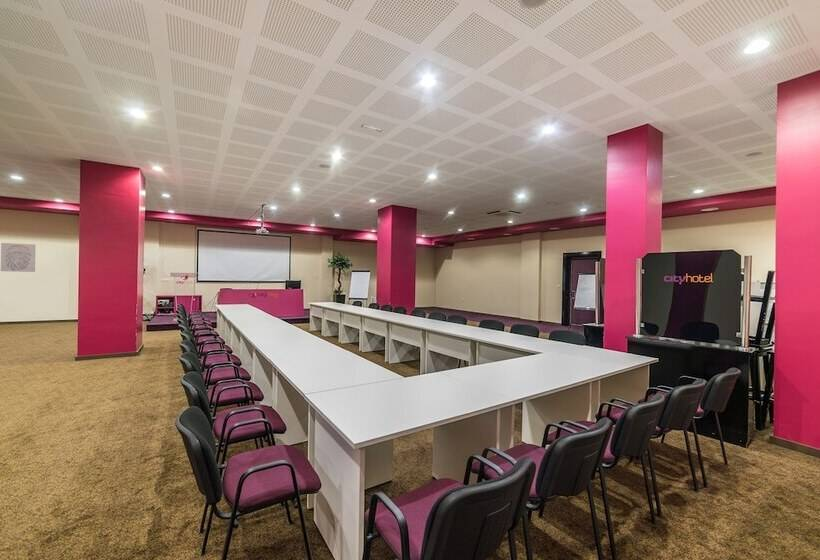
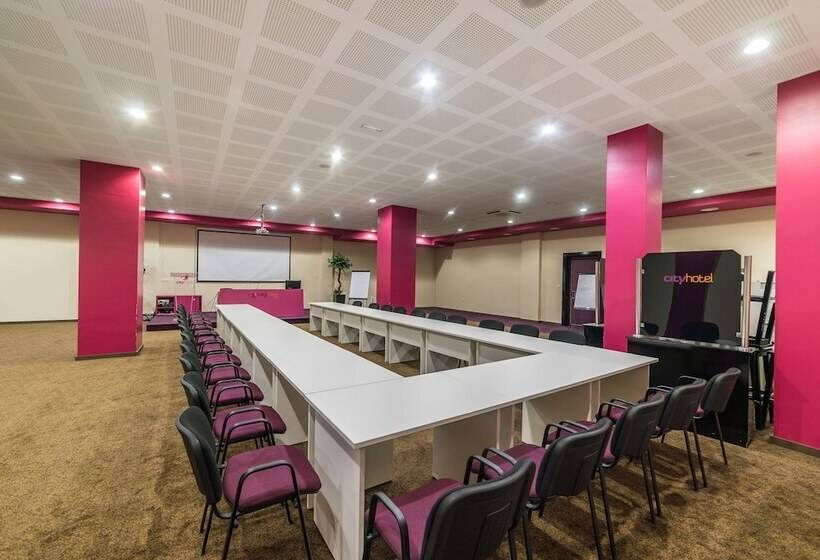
- wall art (18, 257)
